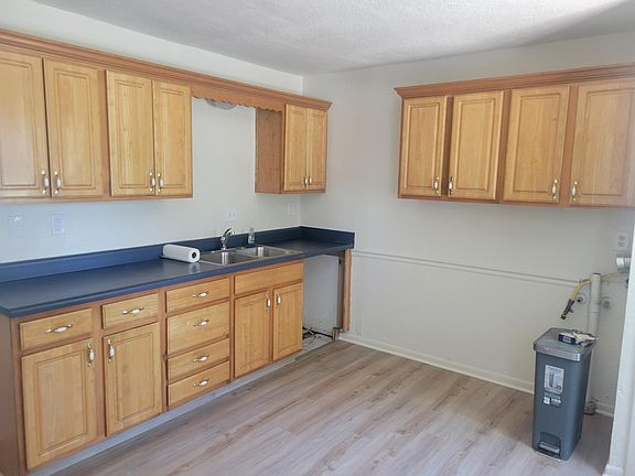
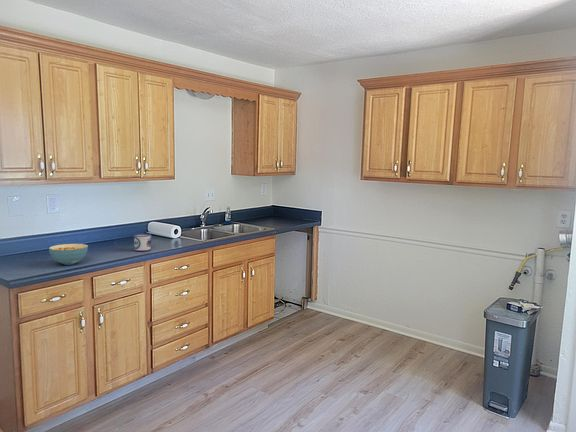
+ mug (144, 241)
+ cereal bowl (69, 255)
